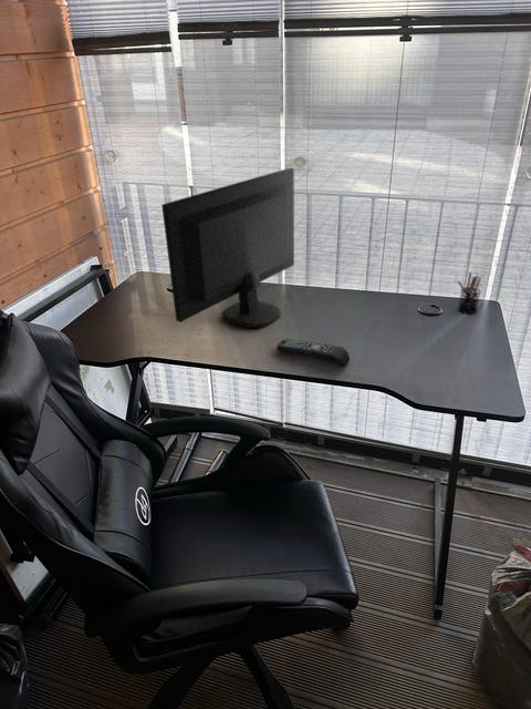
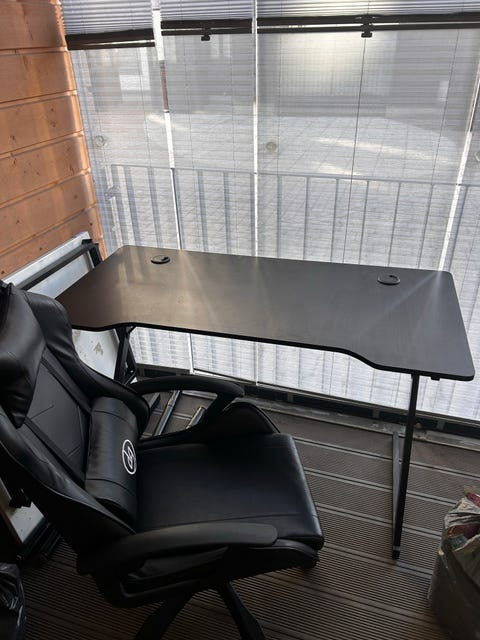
- monitor (248, 254)
- remote control (312, 350)
- pen holder (467, 292)
